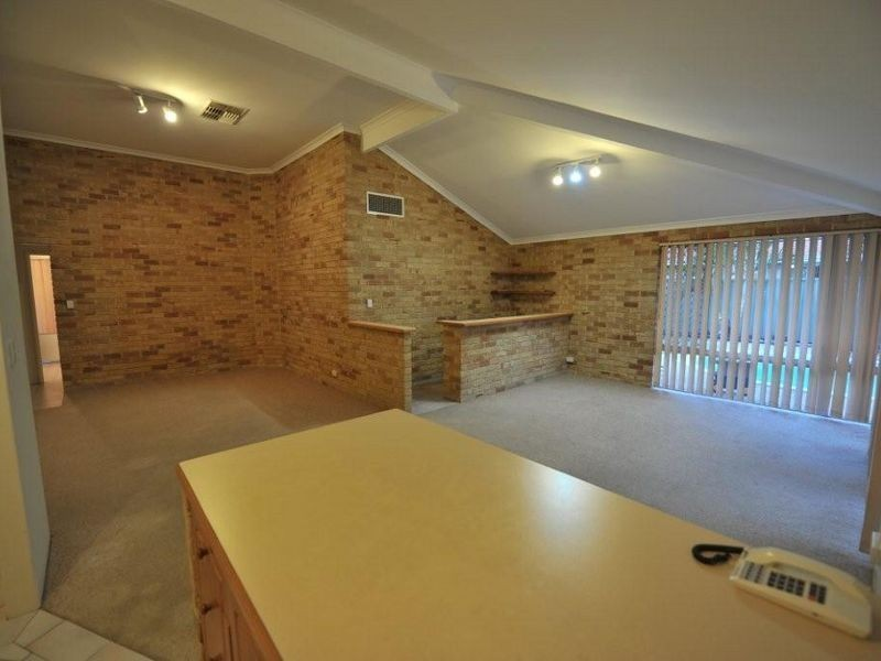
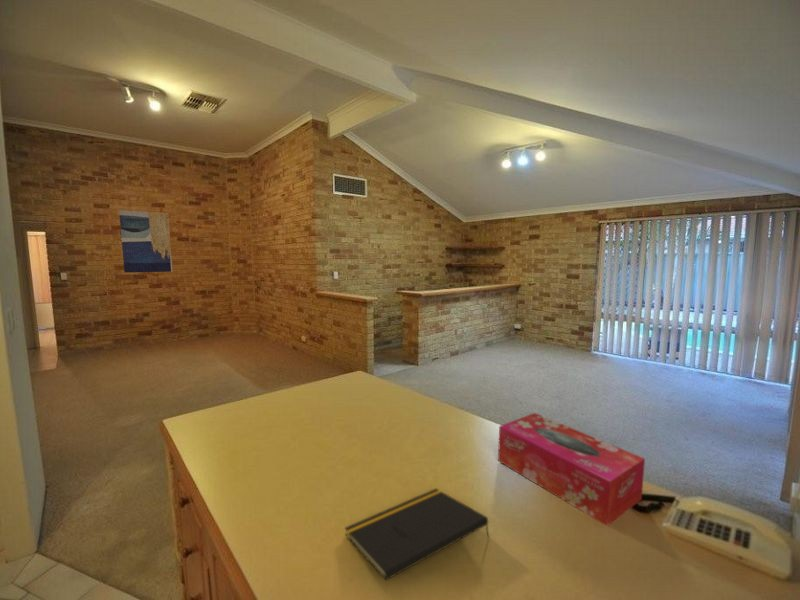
+ wall art (146, 242)
+ notepad (415, 526)
+ tissue box (564, 459)
